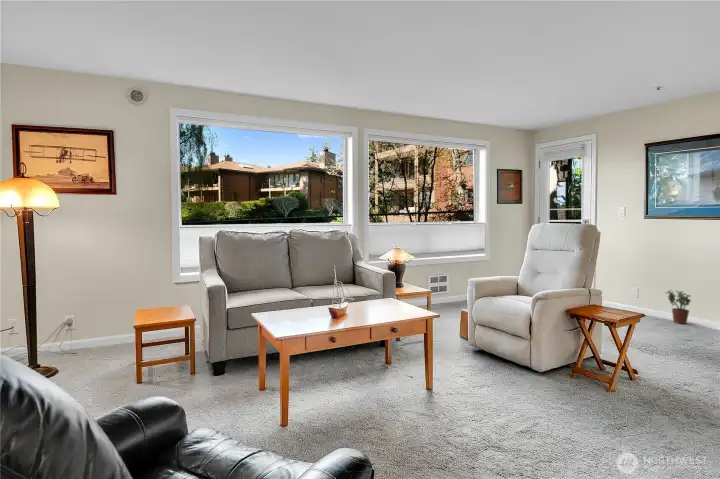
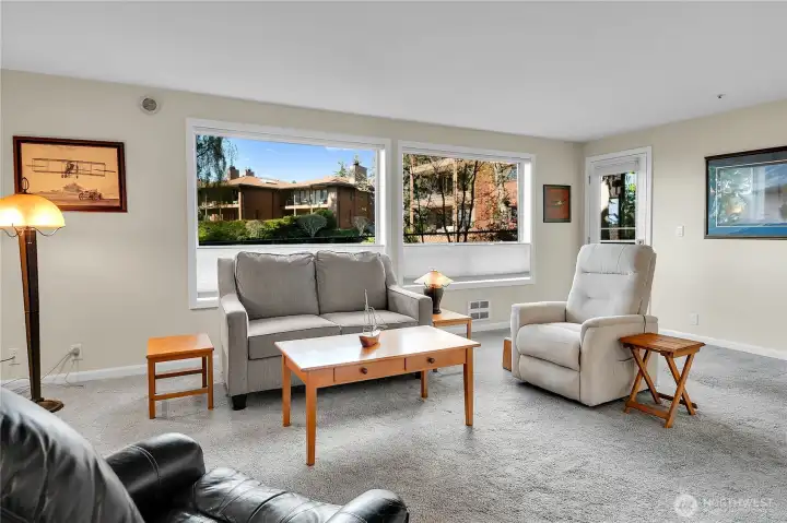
- potted plant (680, 306)
